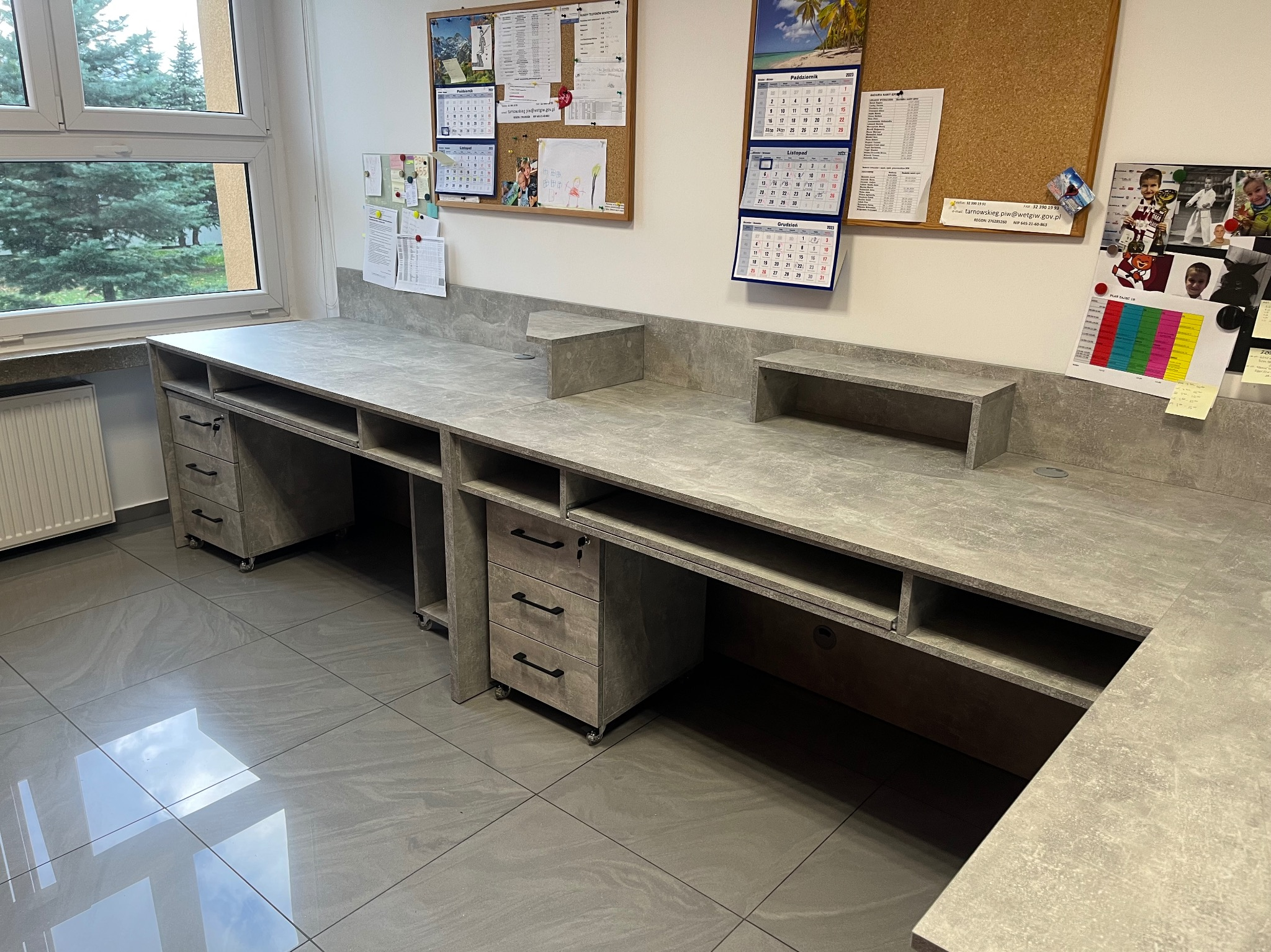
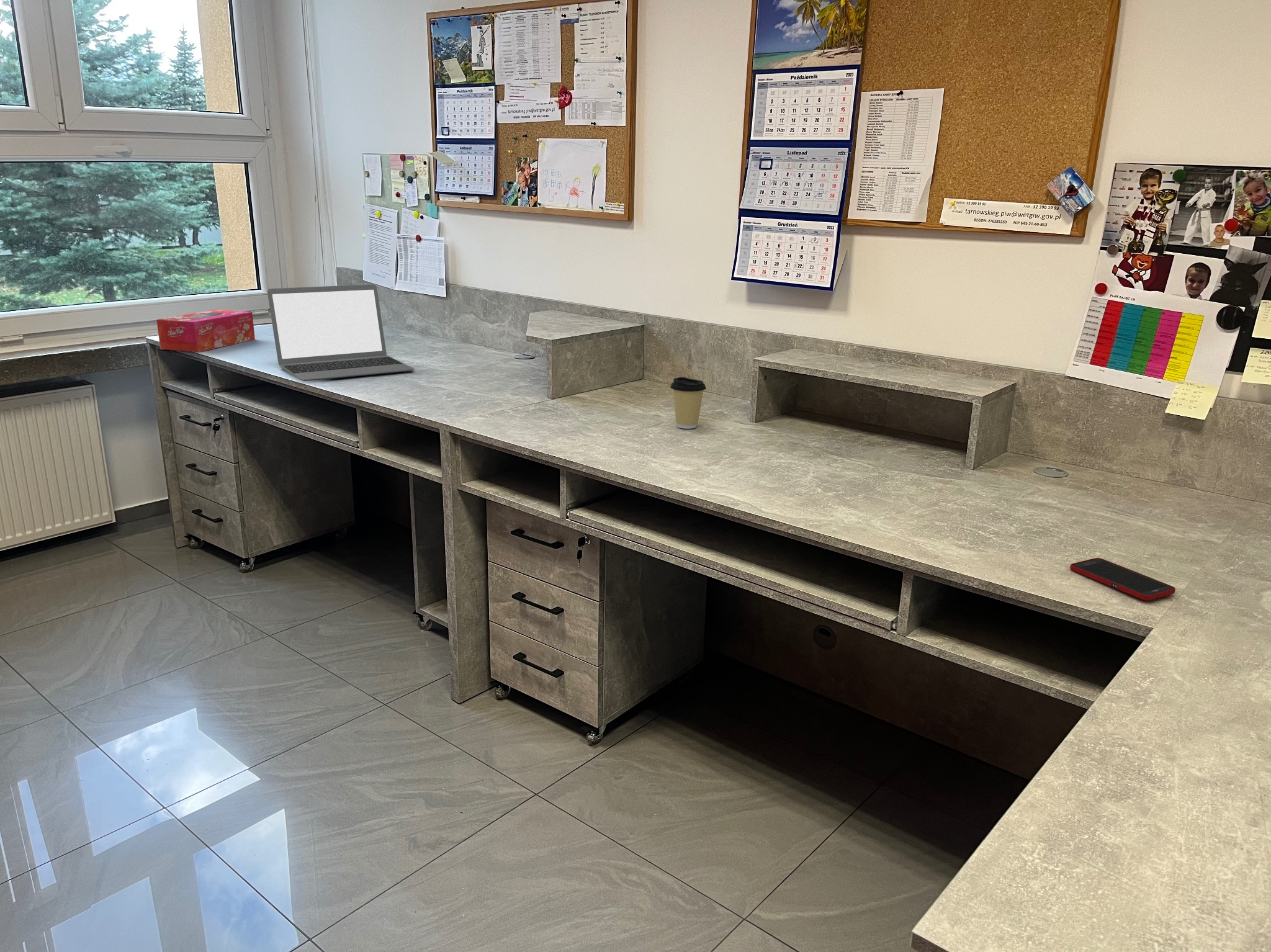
+ laptop (341, 330)
+ tissue box (207, 330)
+ cell phone (1121, 578)
+ coffee cup (688, 403)
